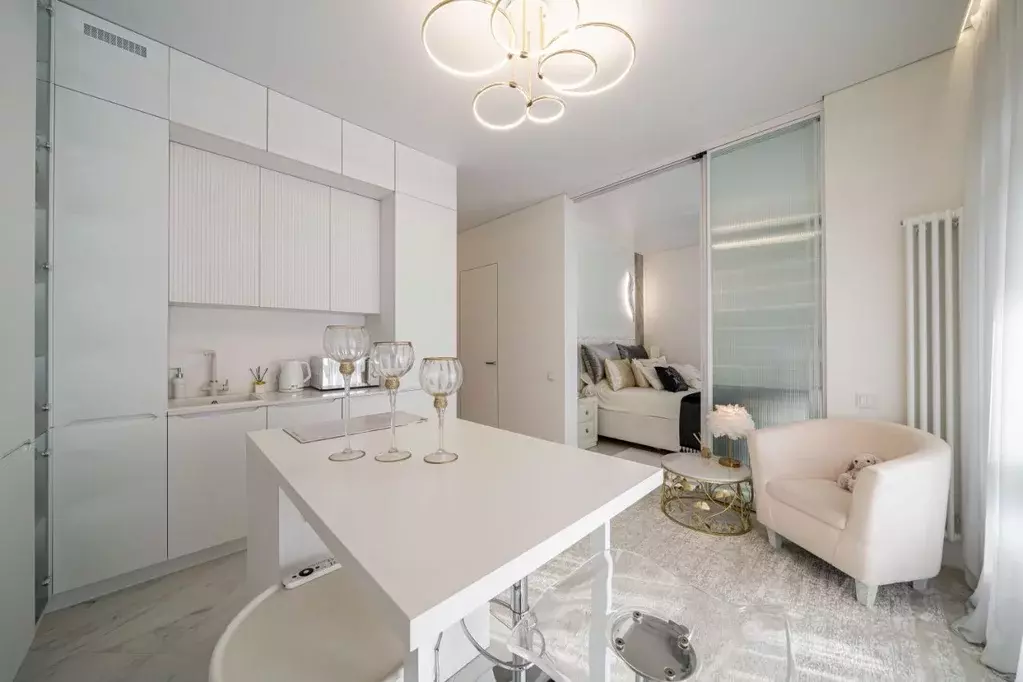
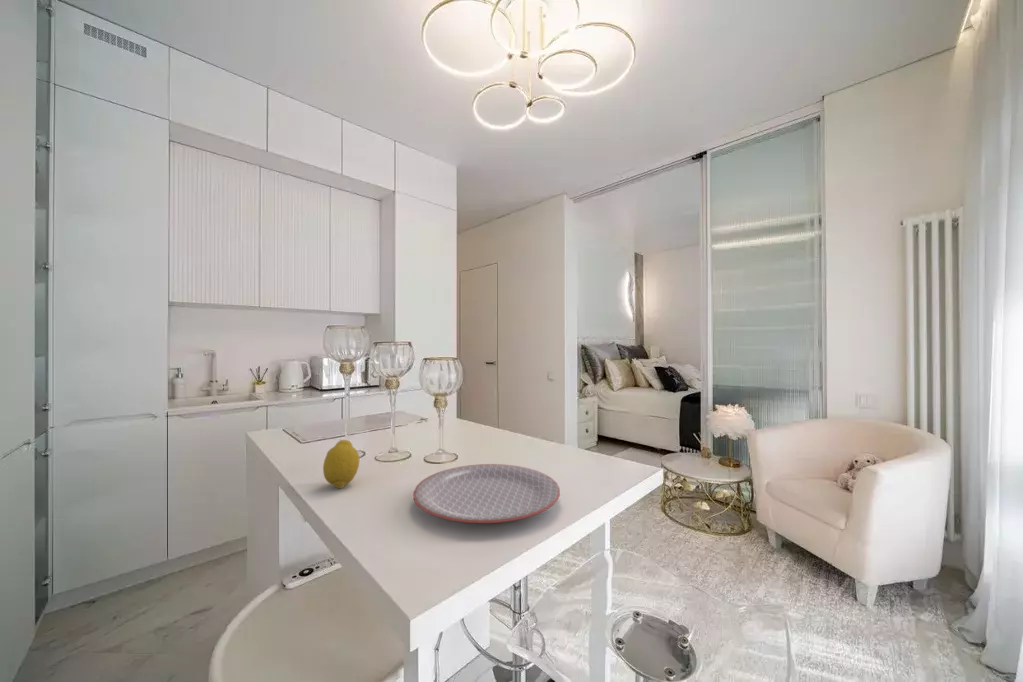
+ plate (487, 492)
+ fruit (341, 462)
